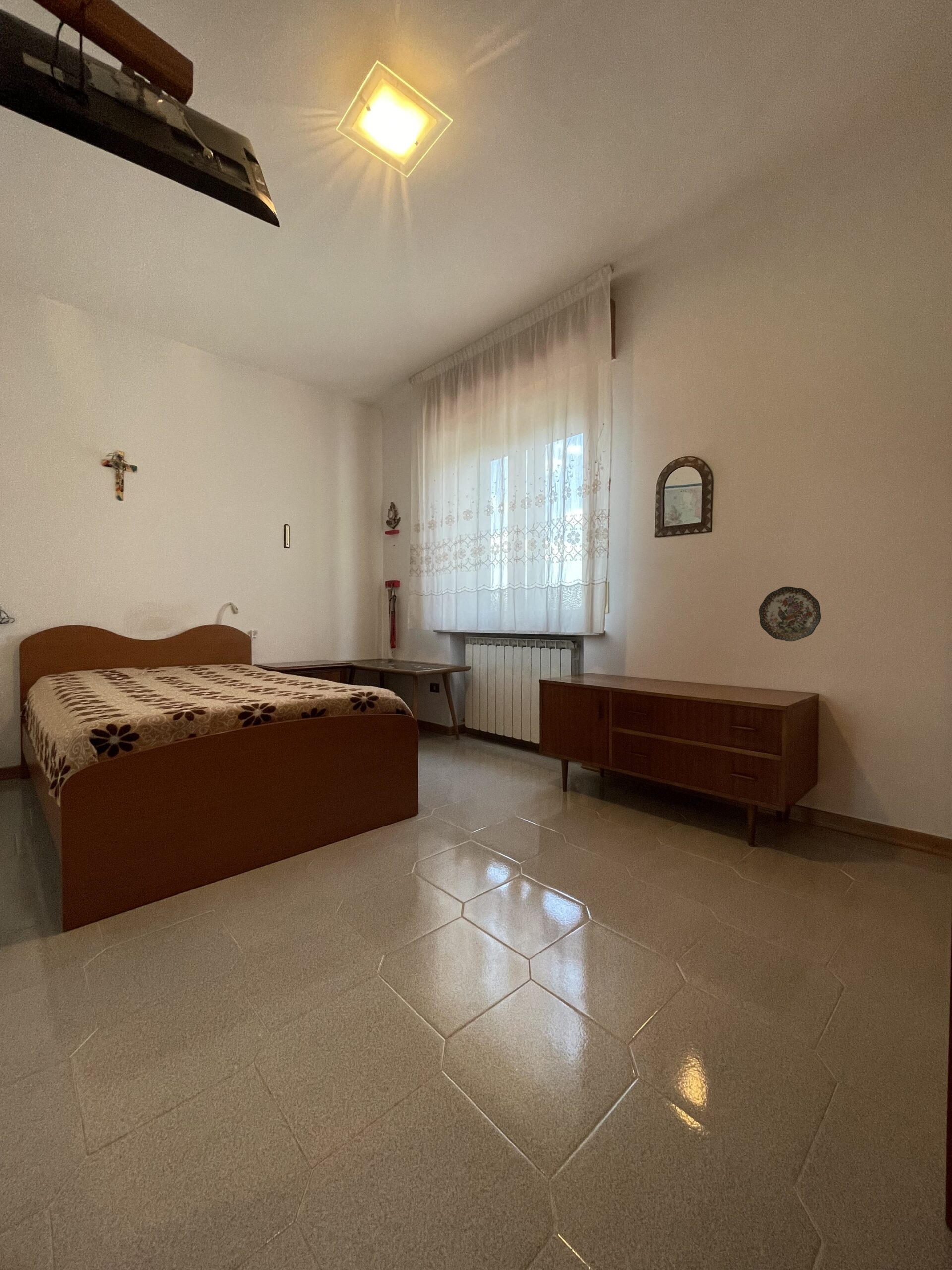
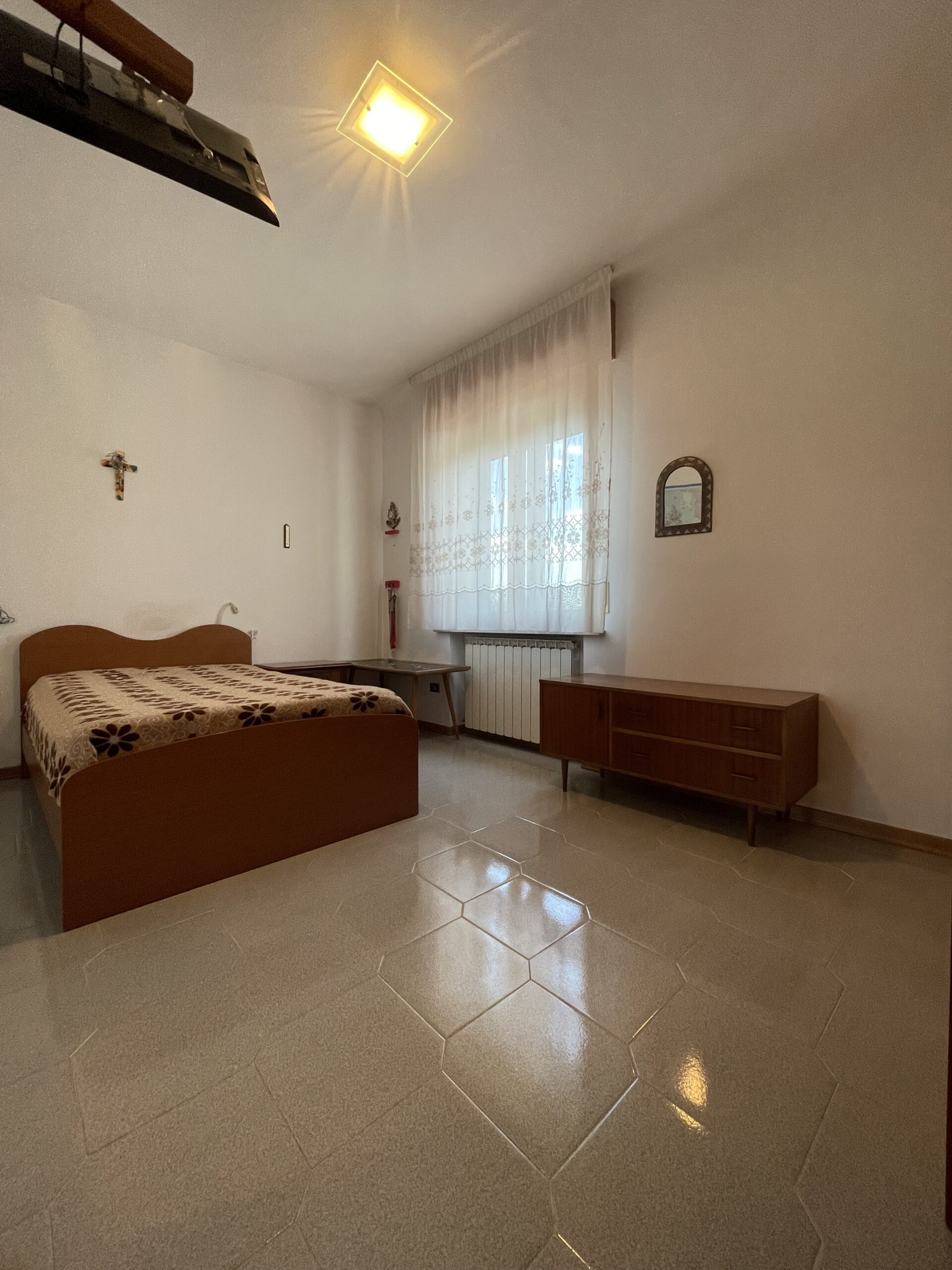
- decorative plate (789, 614)
